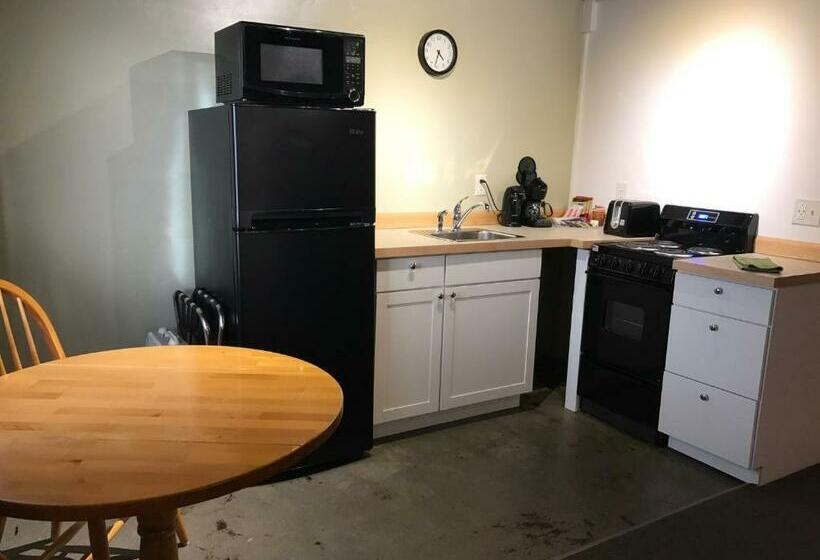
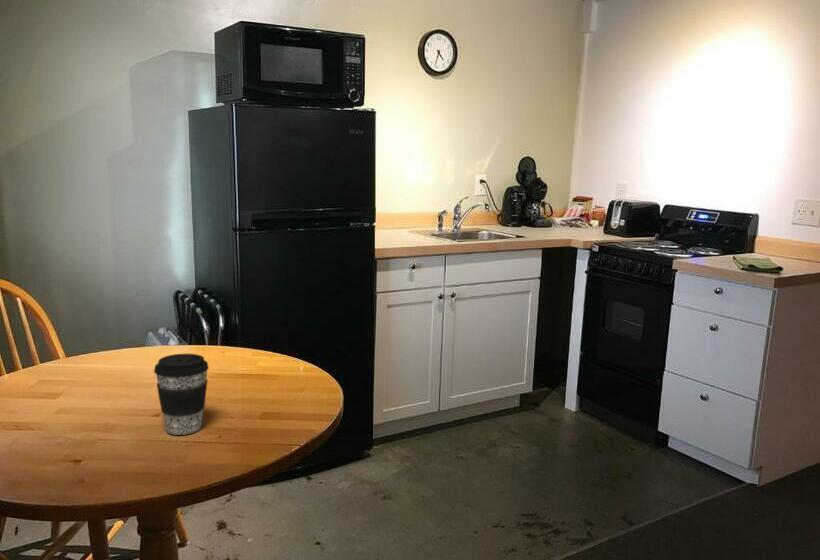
+ coffee cup (182, 394)
